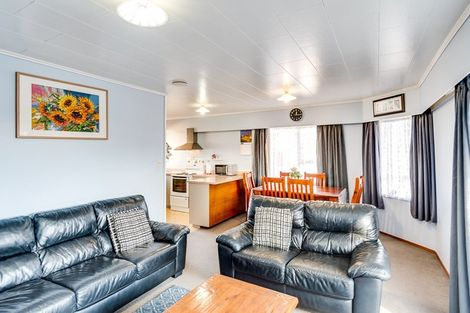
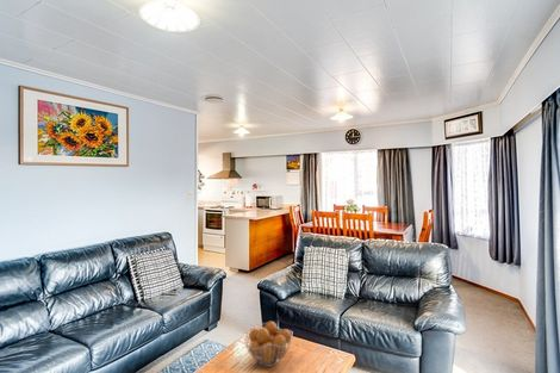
+ fruit basket (268, 343)
